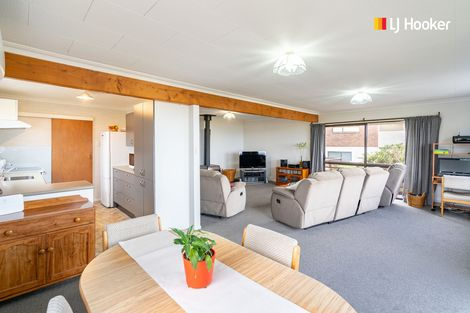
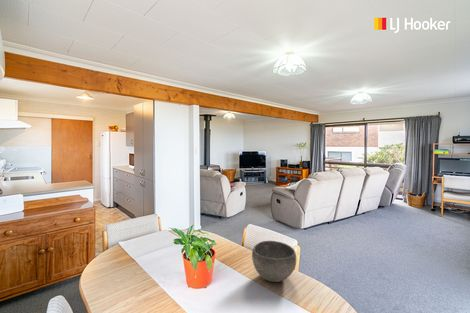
+ bowl (273, 263)
